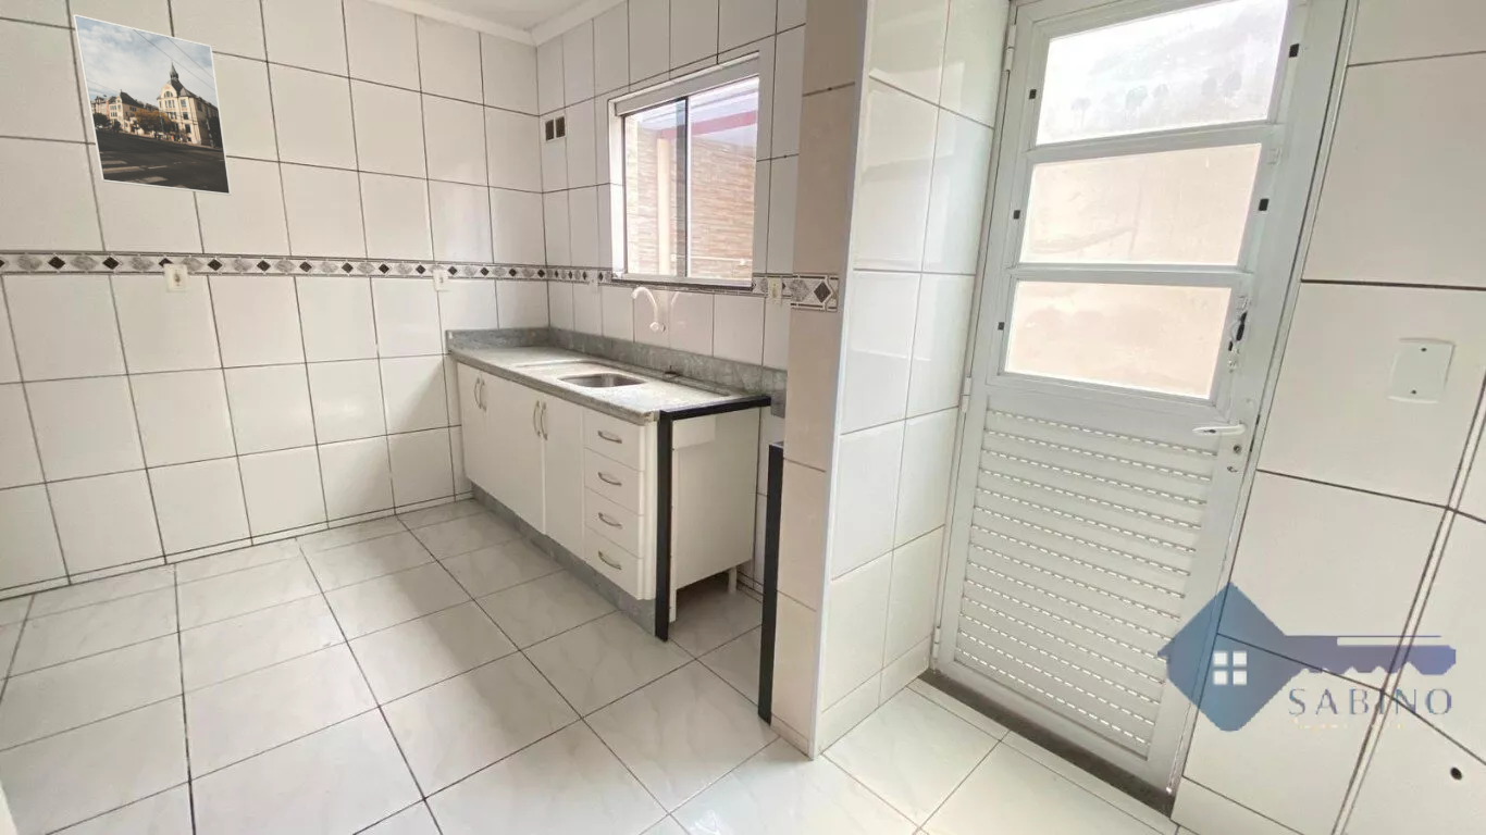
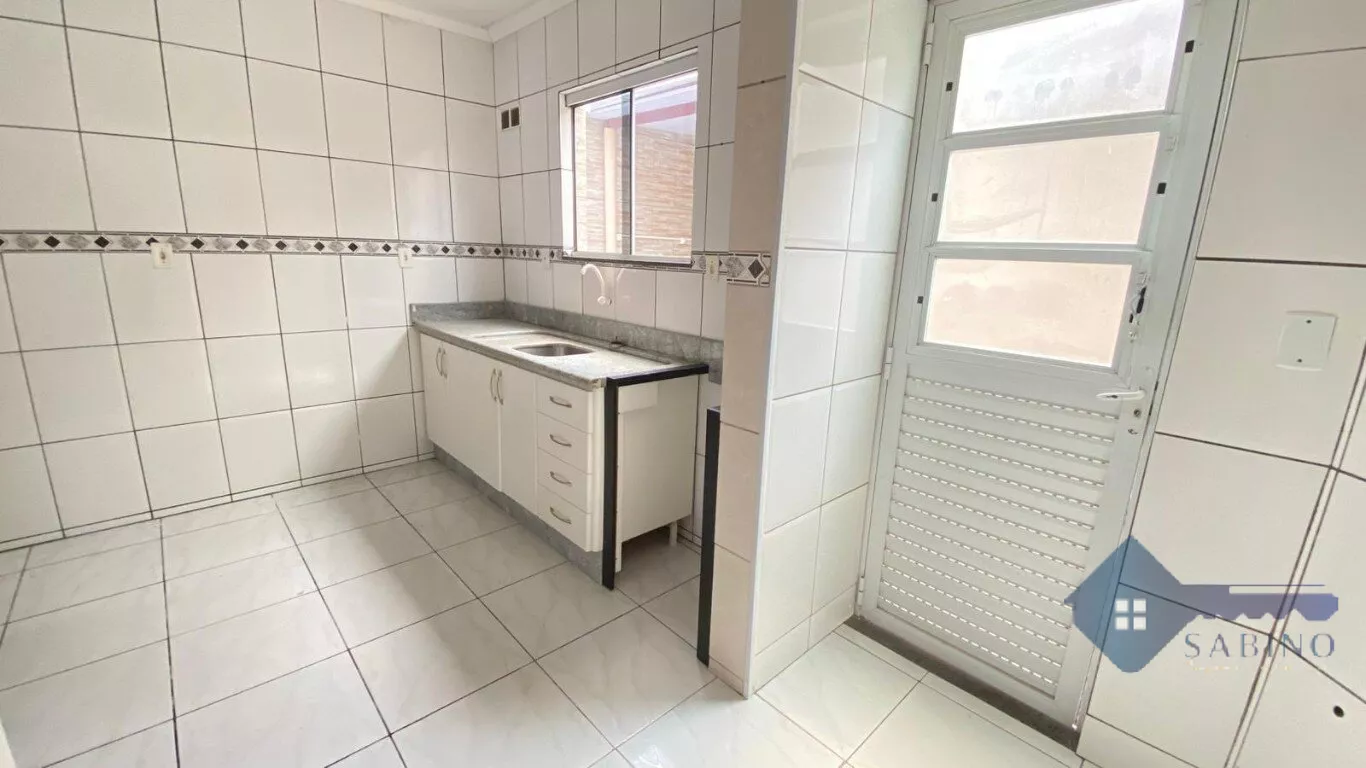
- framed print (158, 112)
